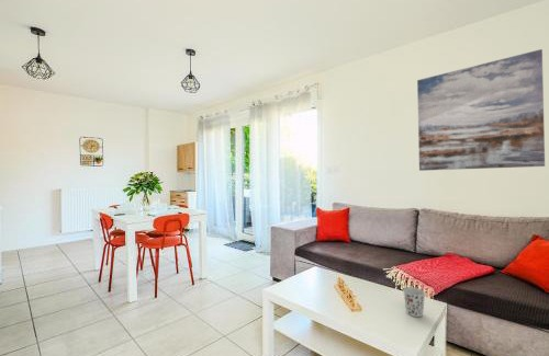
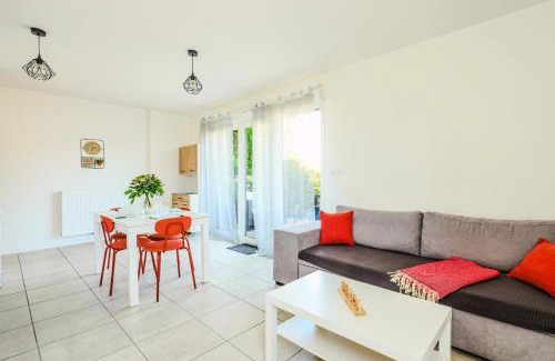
- wall art (472, 117)
- cup (414, 301)
